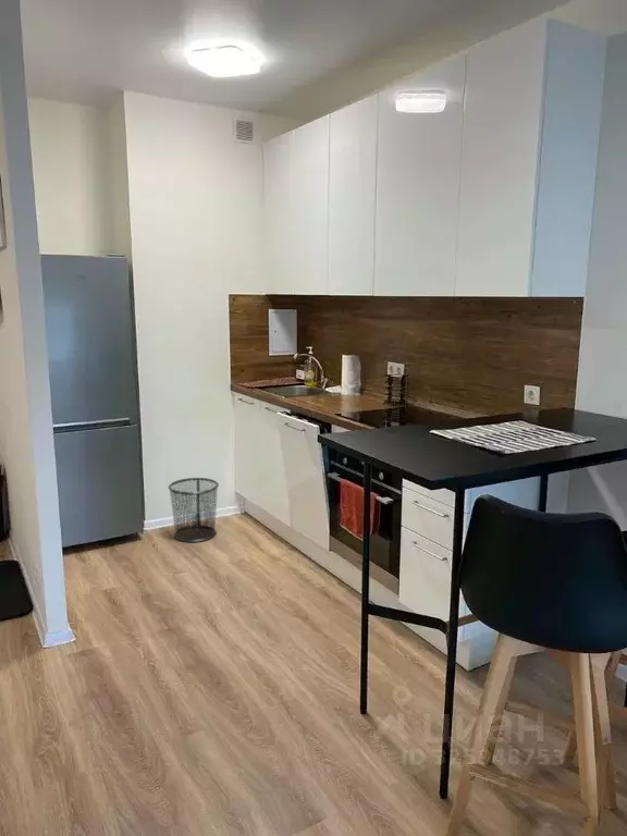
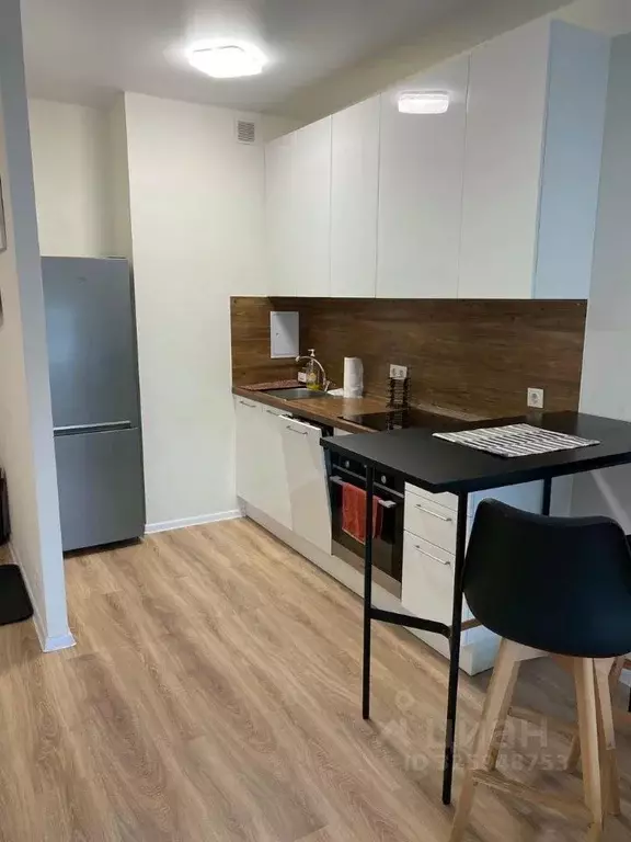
- trash can (195, 509)
